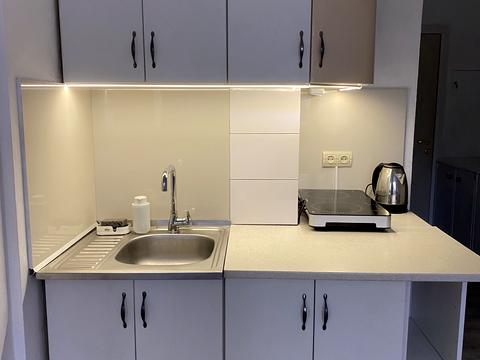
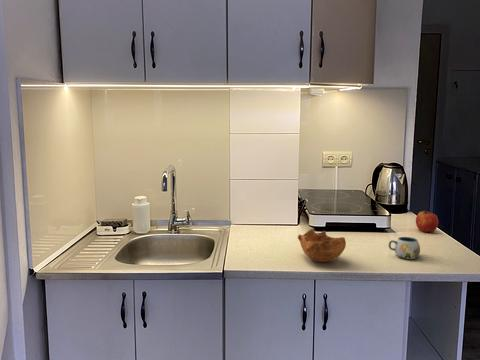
+ bowl (320, 246)
+ apple (427, 220)
+ mug (404, 247)
